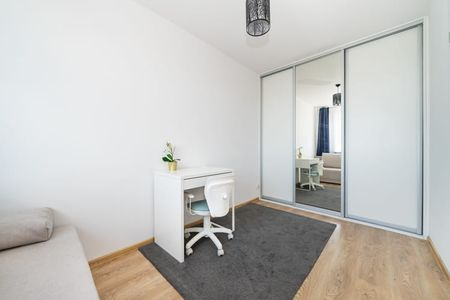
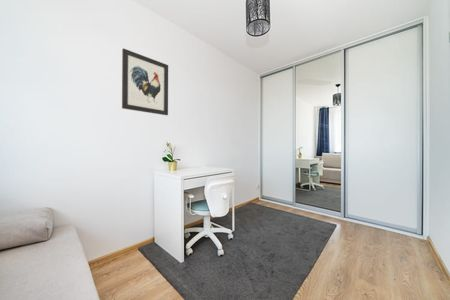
+ wall art (147, 84)
